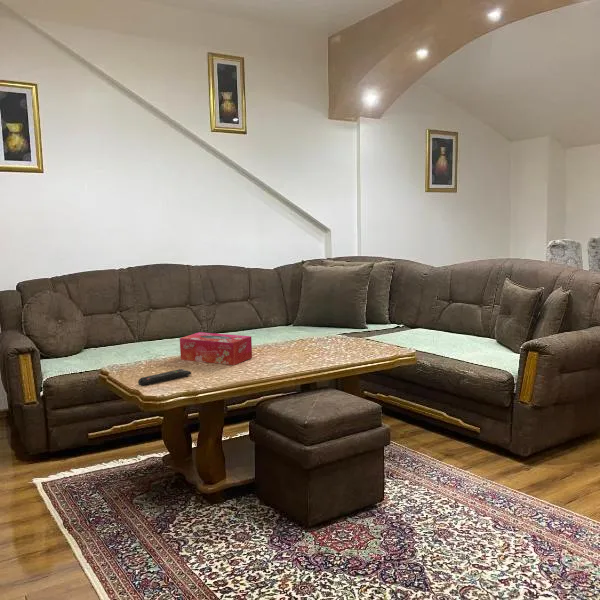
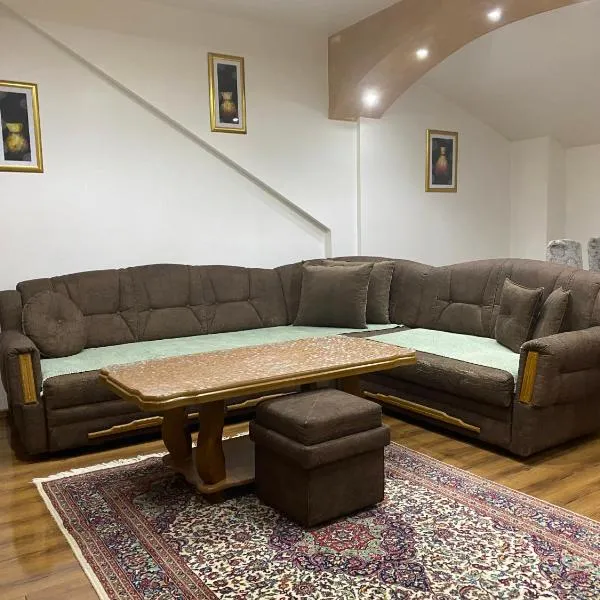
- tissue box (216, 348)
- remote control (165, 376)
